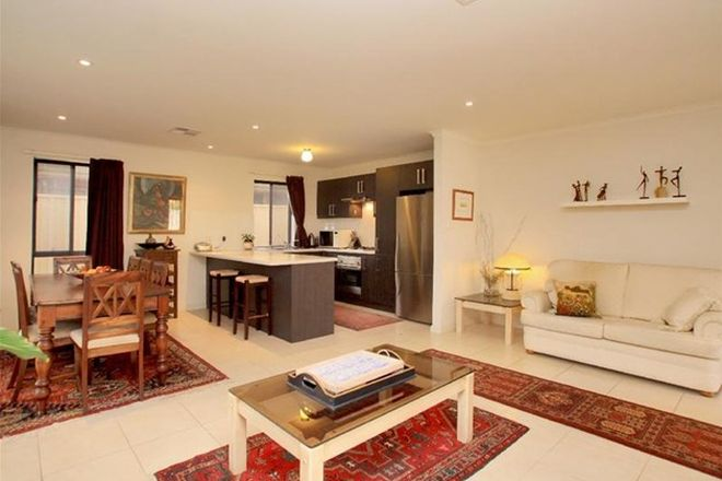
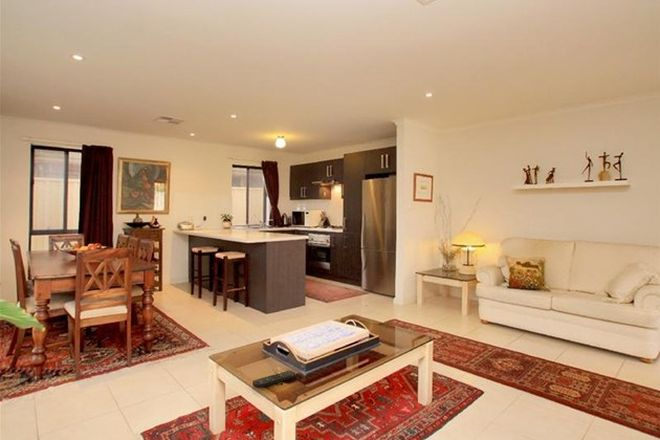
+ remote control (274, 378)
